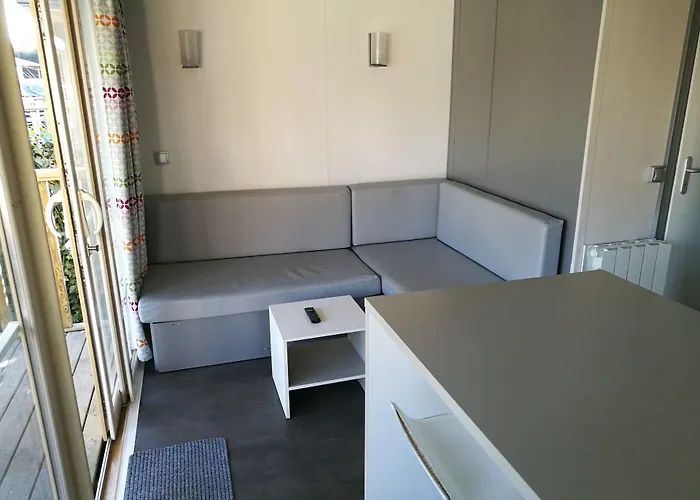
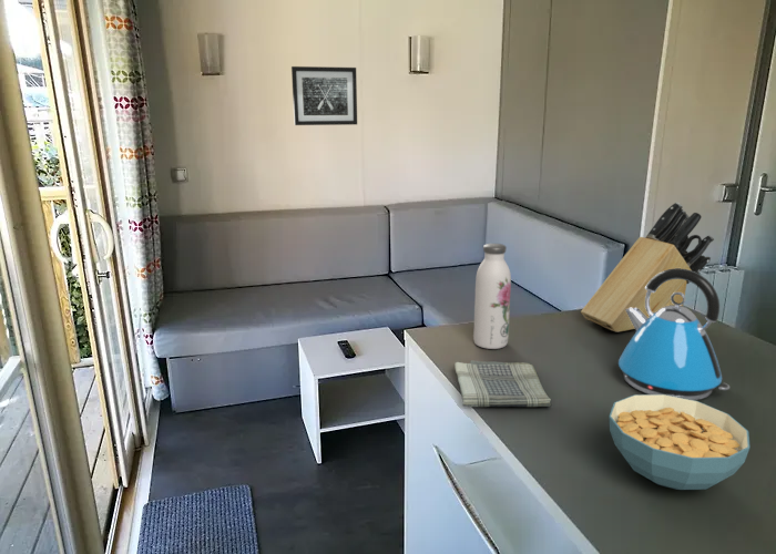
+ water bottle (492, 295)
+ kettle (677, 327)
+ cereal bowl (673, 450)
+ knife block (650, 264)
+ wall art (325, 96)
+ dish towel (499, 380)
